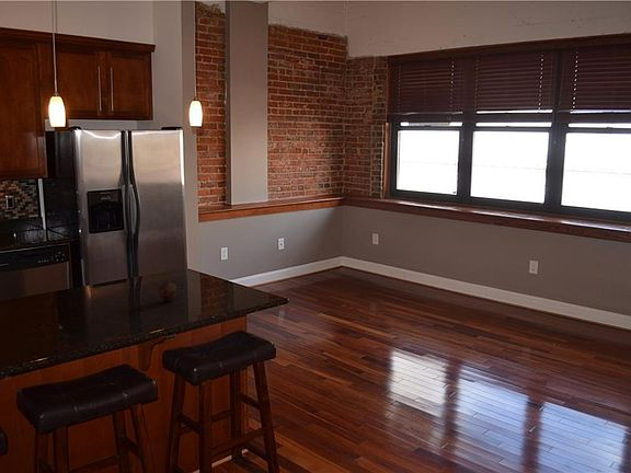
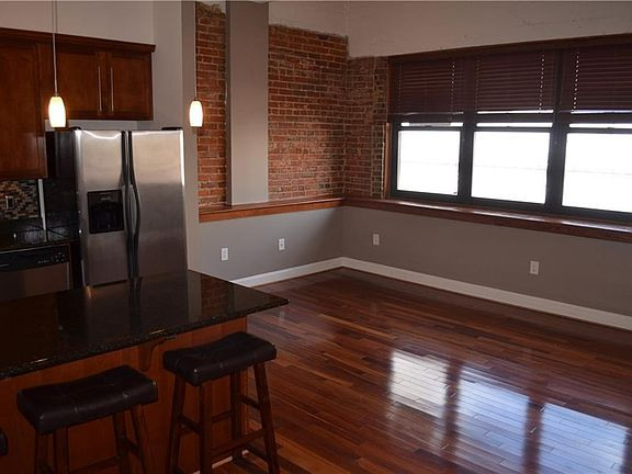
- fruit (168, 291)
